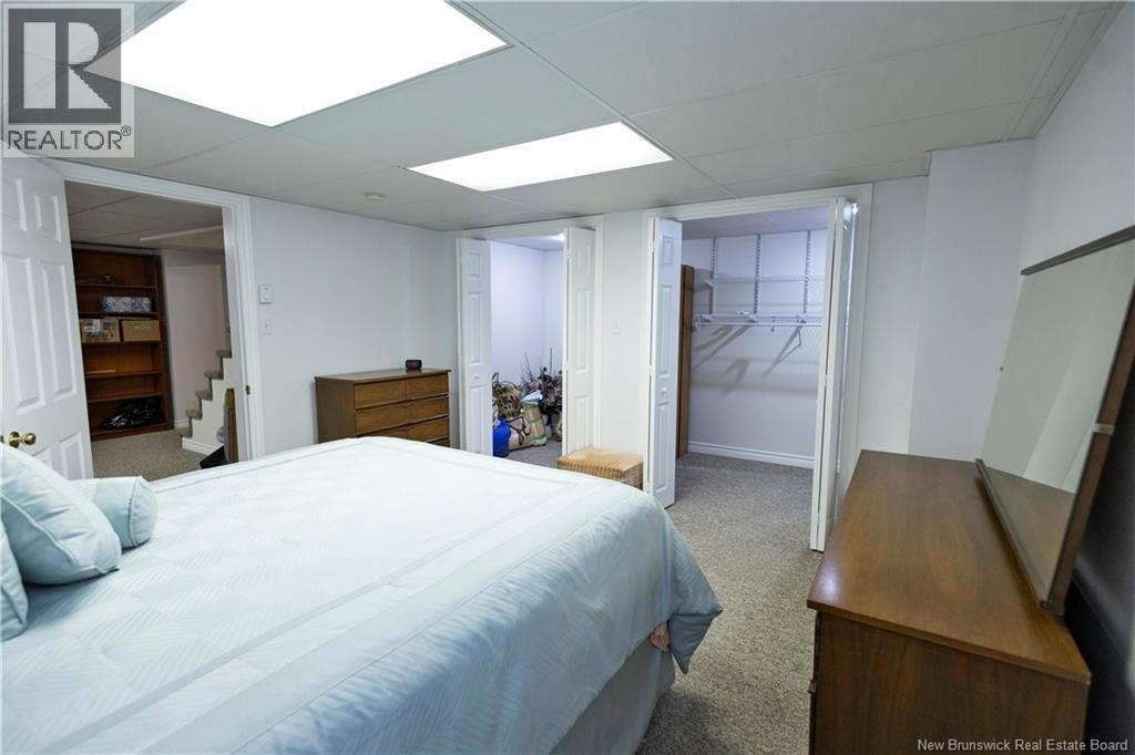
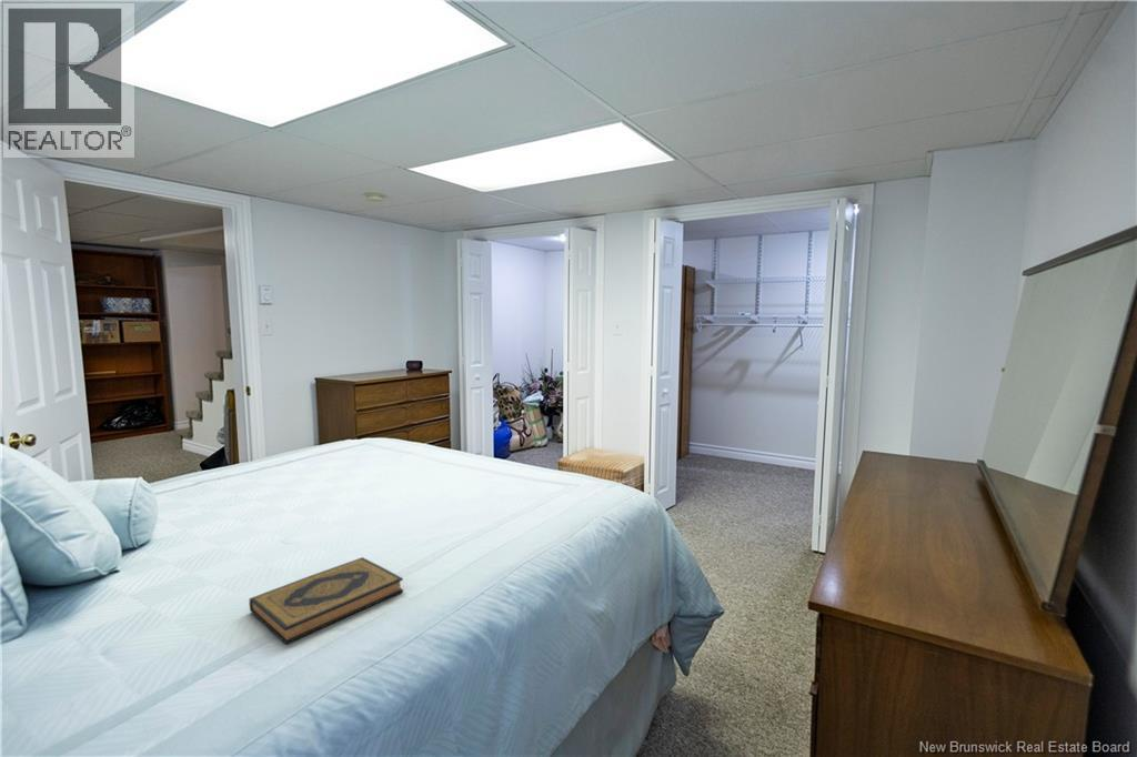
+ hardback book (329, 594)
